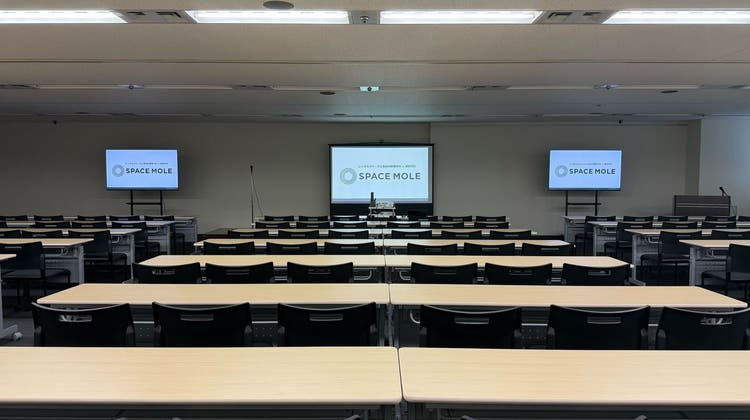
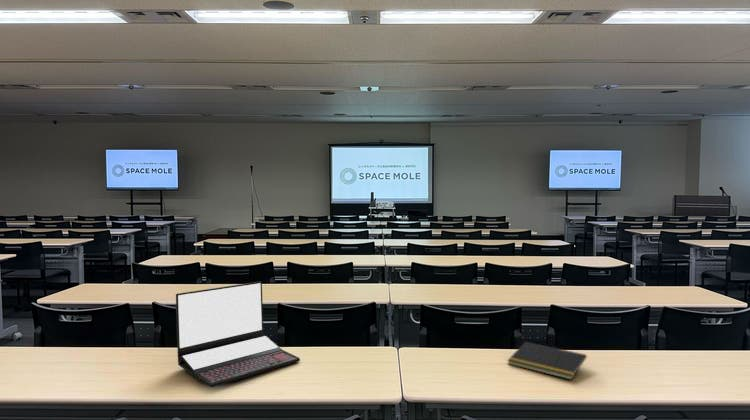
+ notepad (546, 359)
+ laptop (239, 328)
